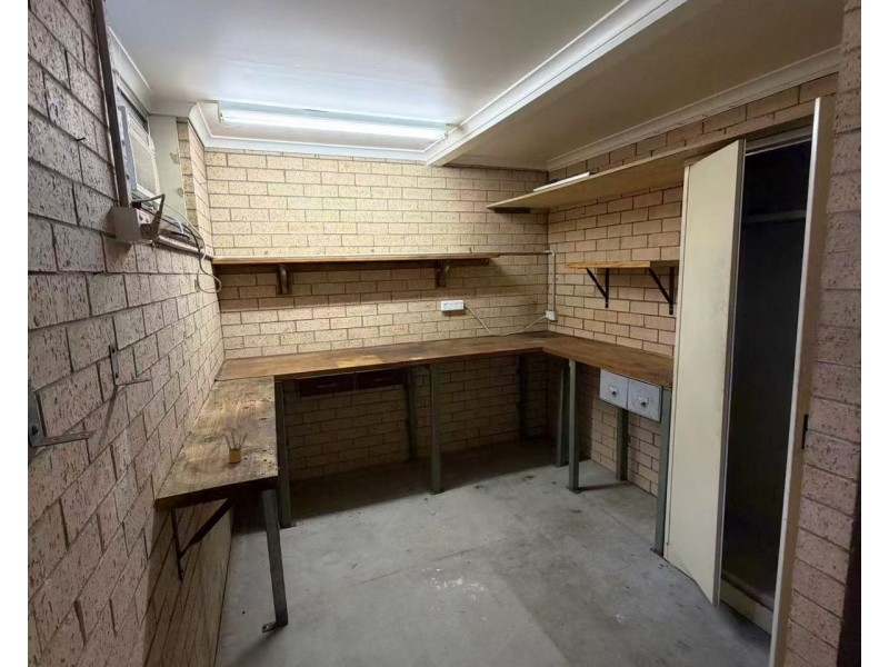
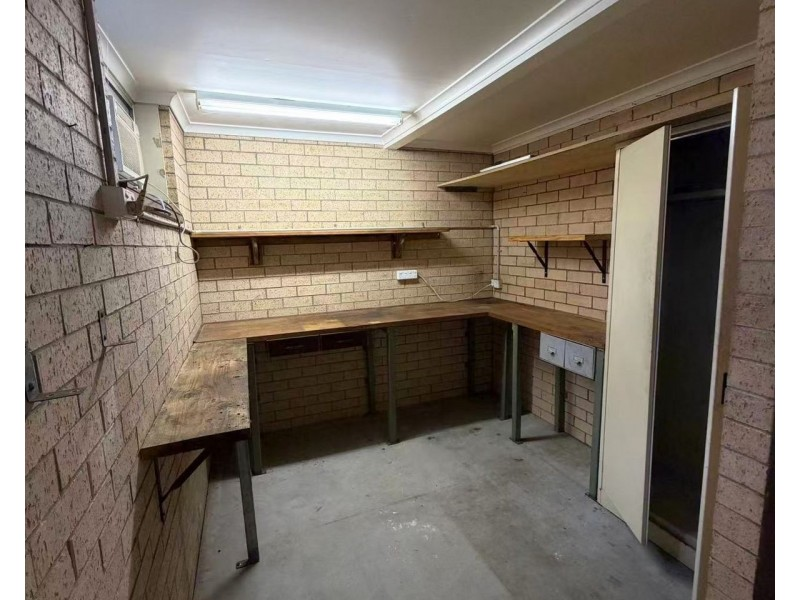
- pencil box (234, 446)
